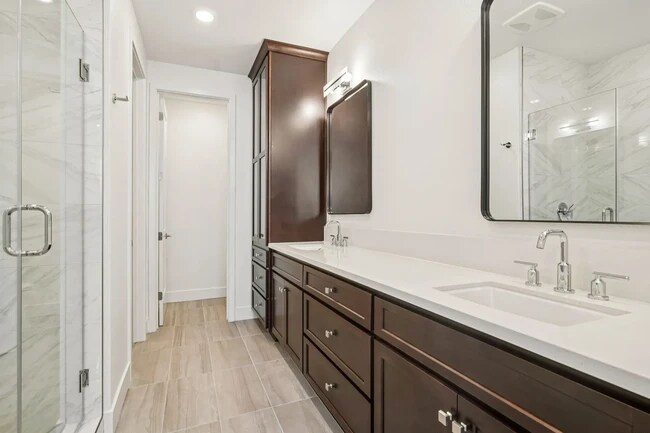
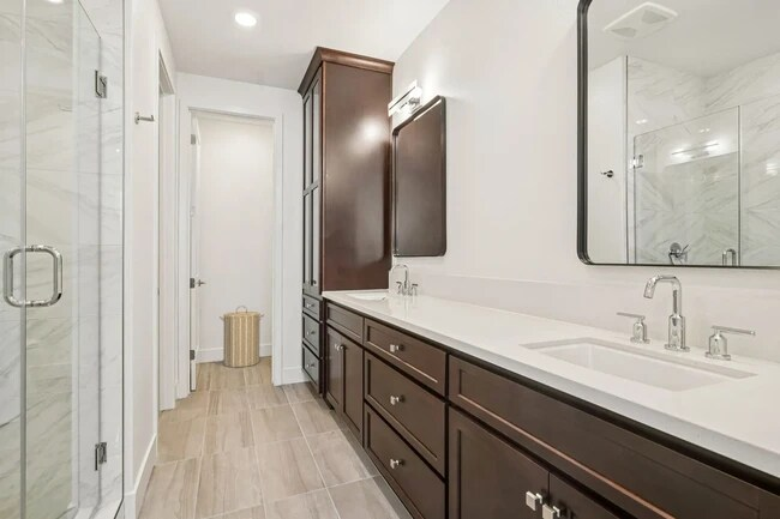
+ laundry hamper (241, 333)
